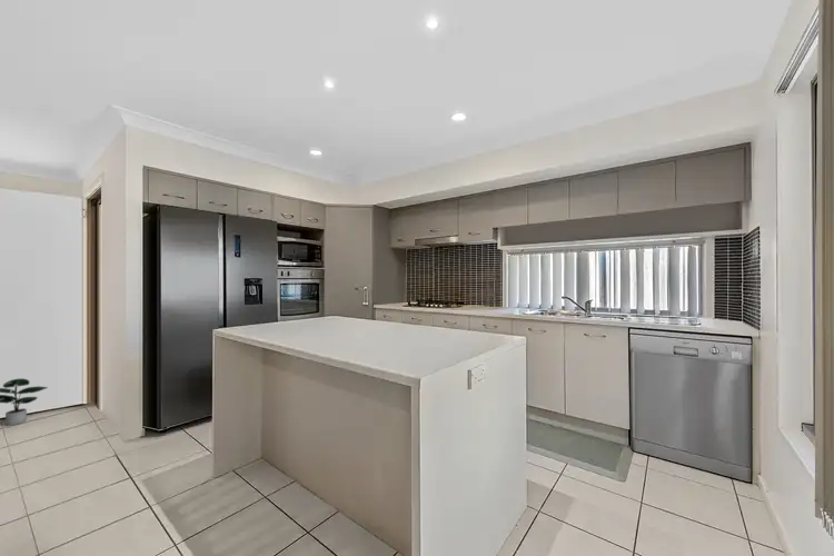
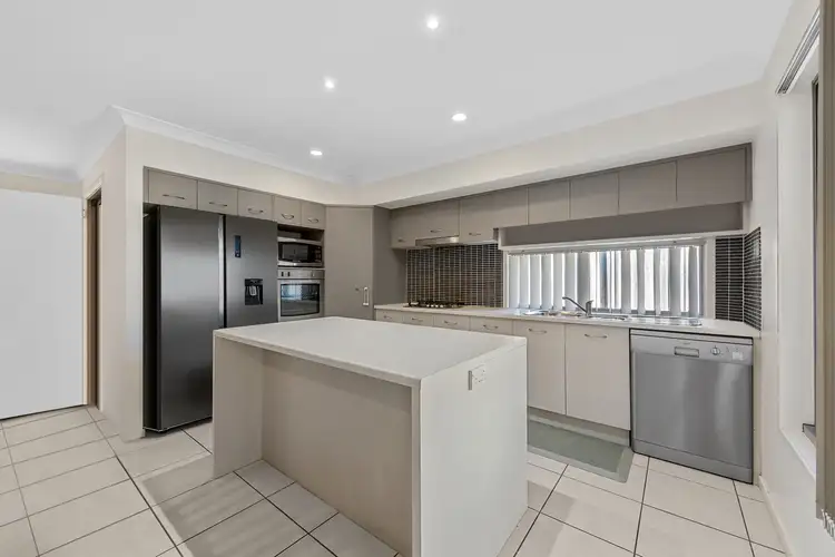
- potted plant (19, 401)
